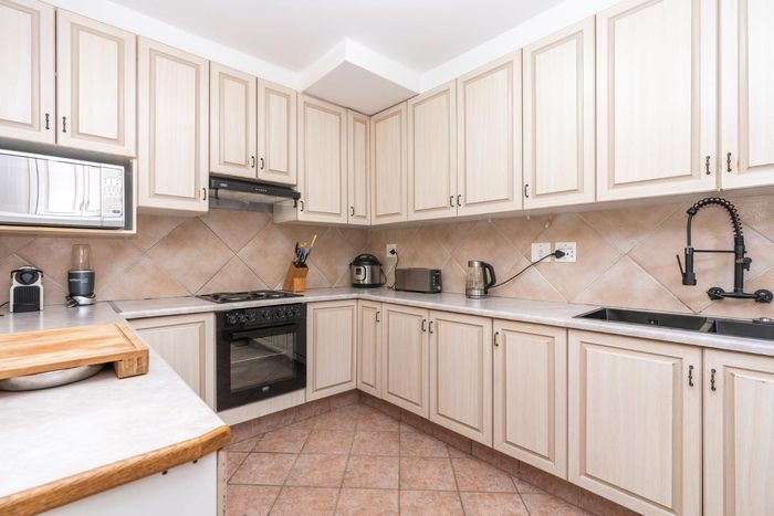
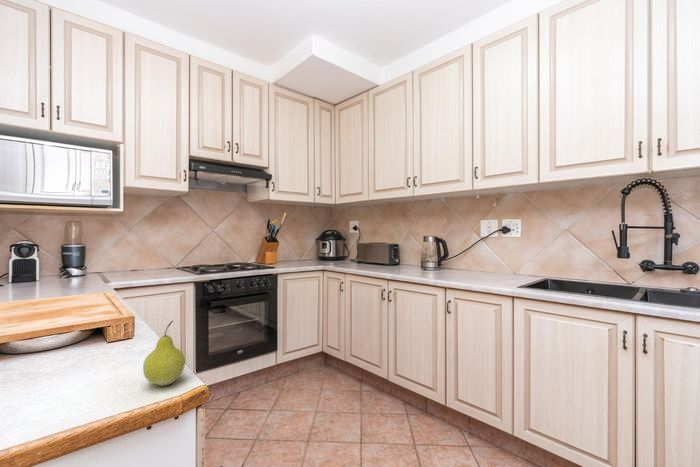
+ fruit (164, 351)
